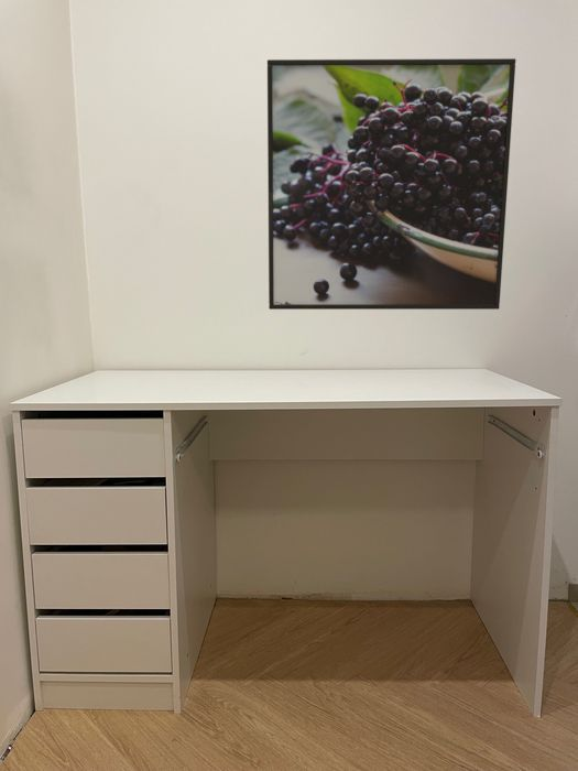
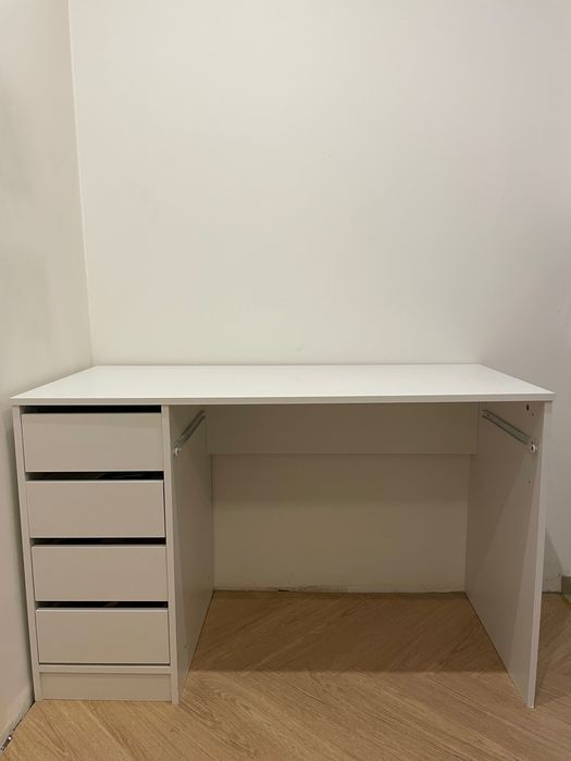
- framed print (386, 188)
